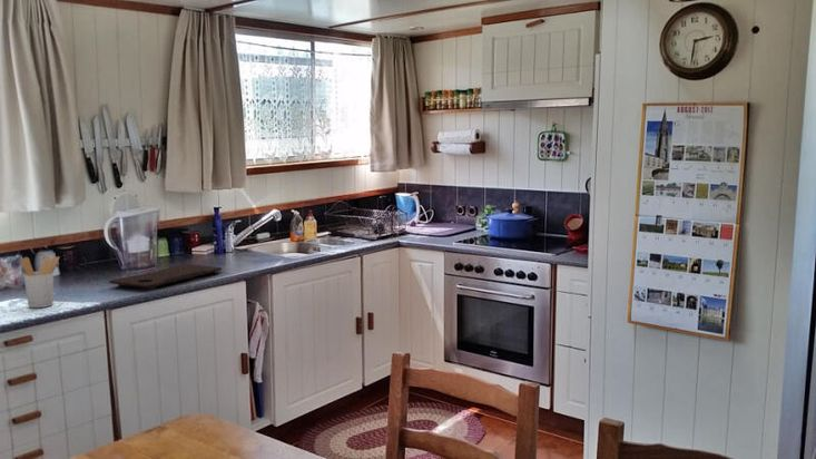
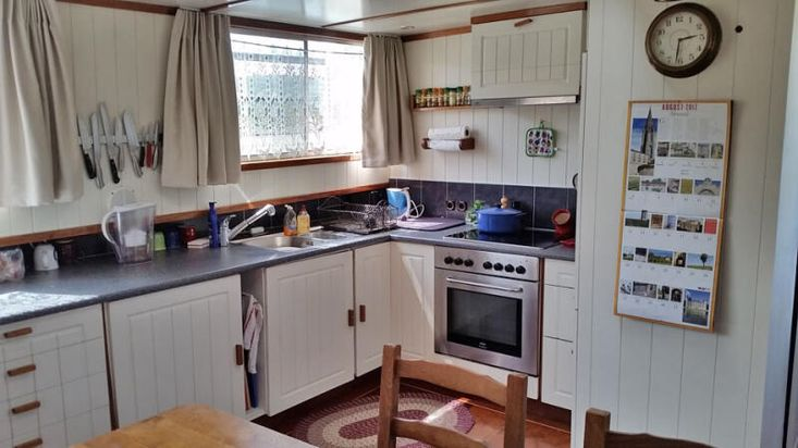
- cutting board (168, 276)
- utensil holder (43, 280)
